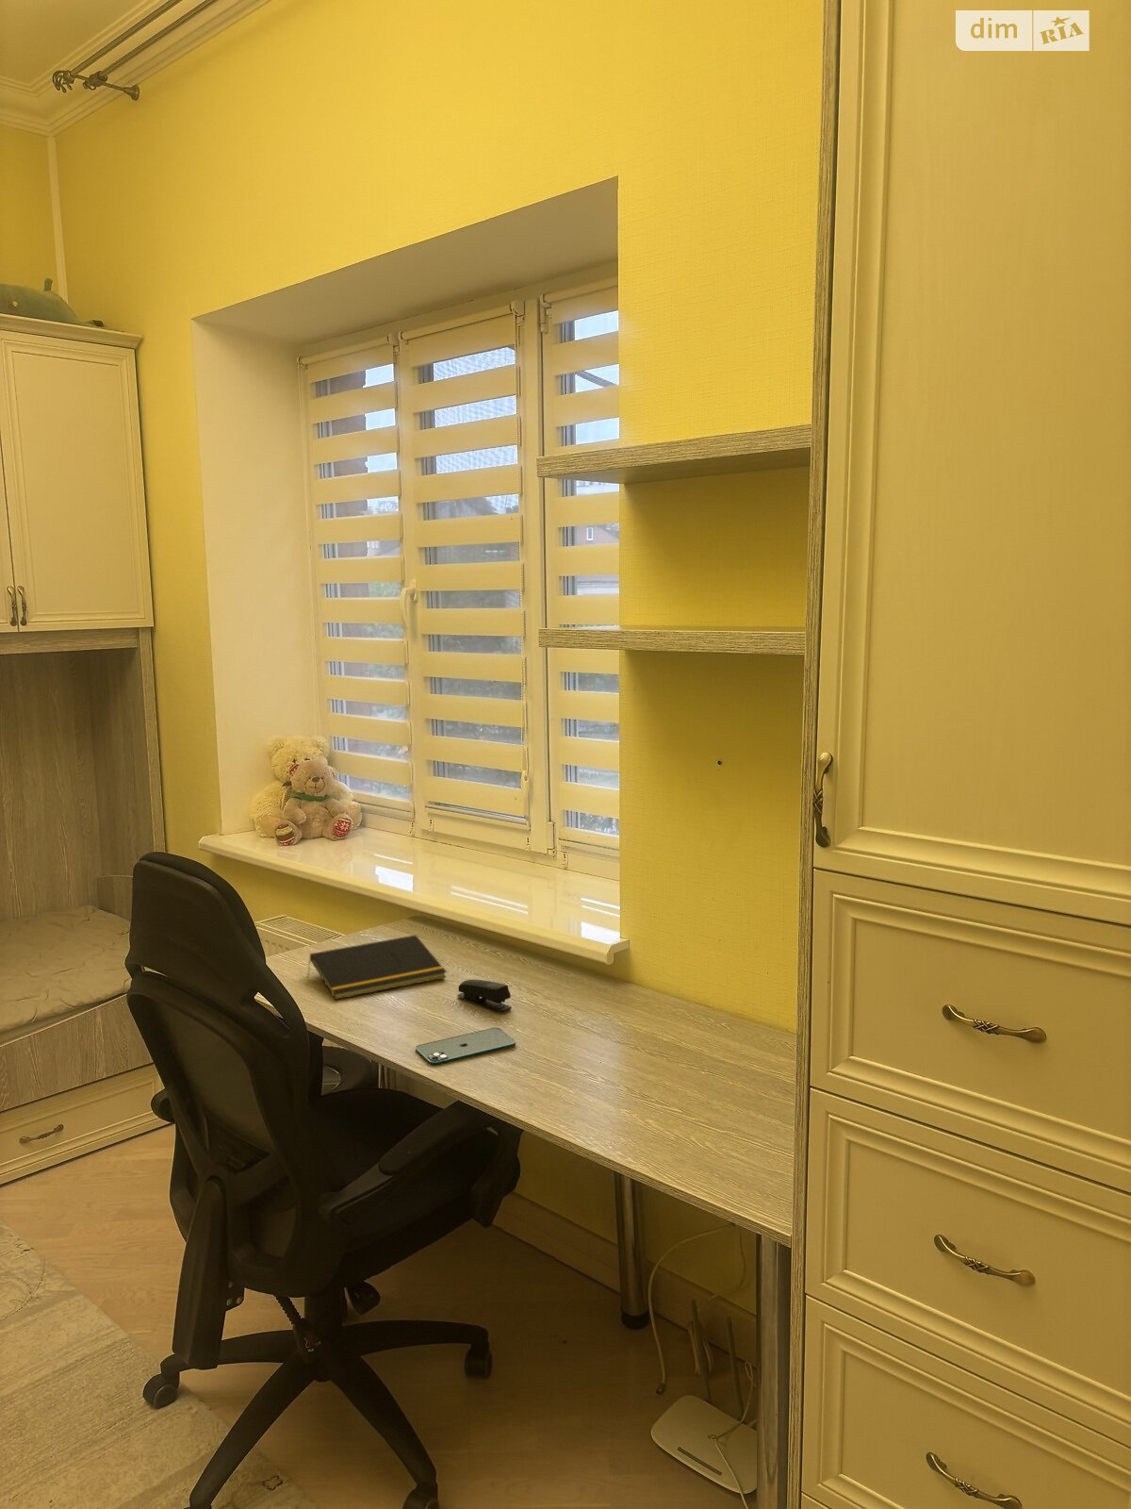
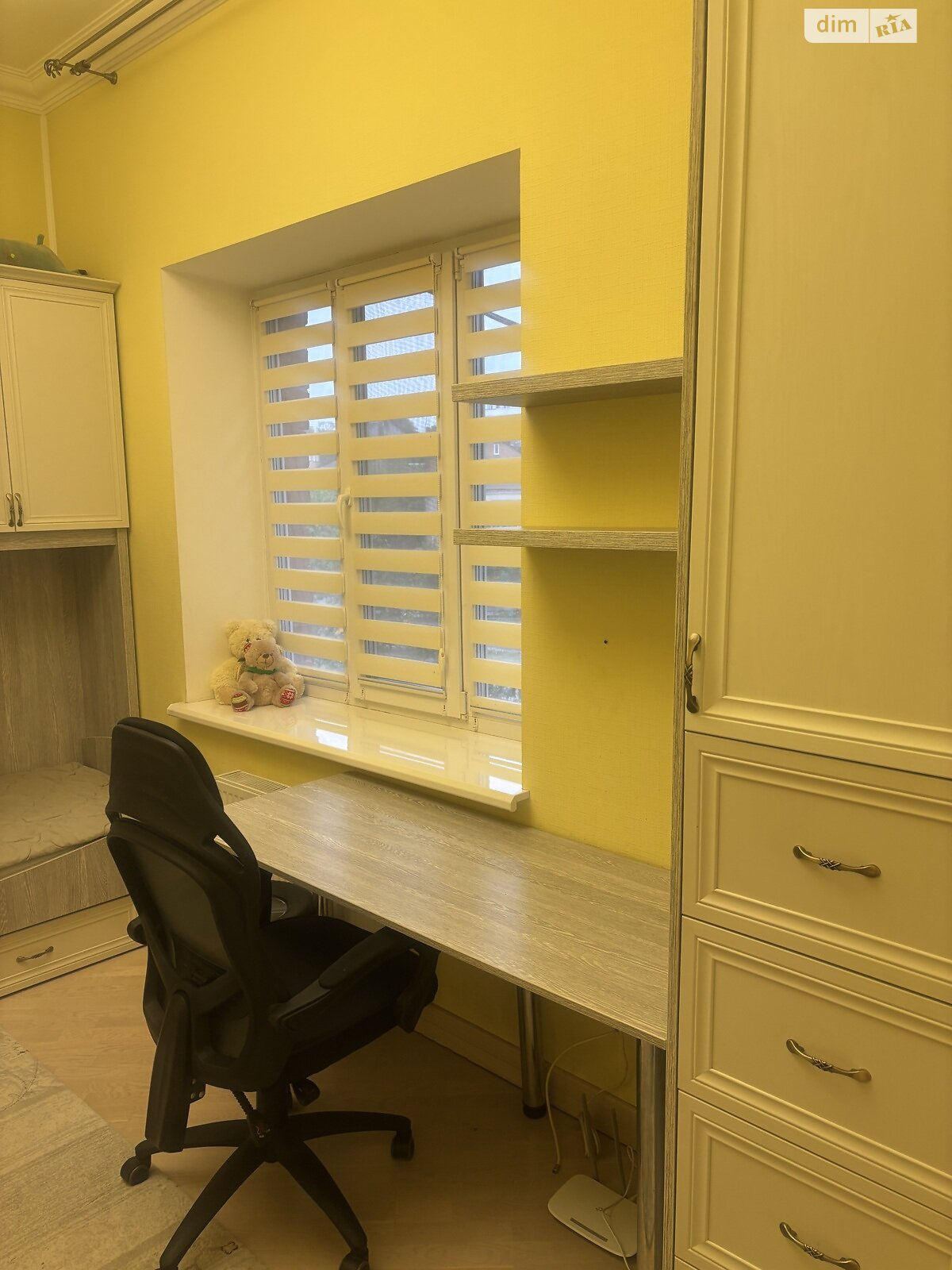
- notepad (377, 965)
- stapler (484, 990)
- smartphone (466, 1044)
